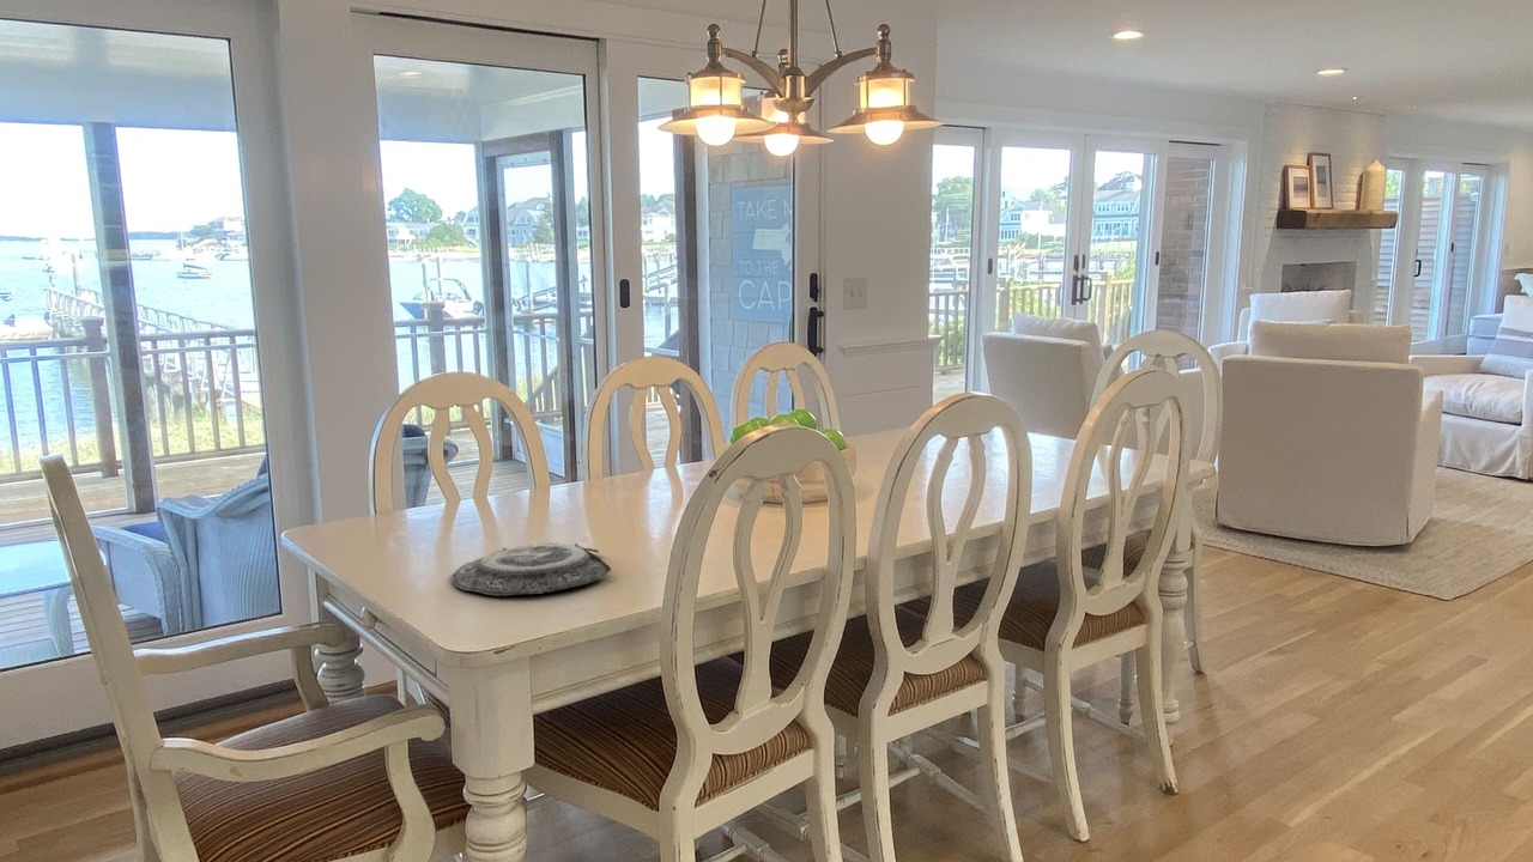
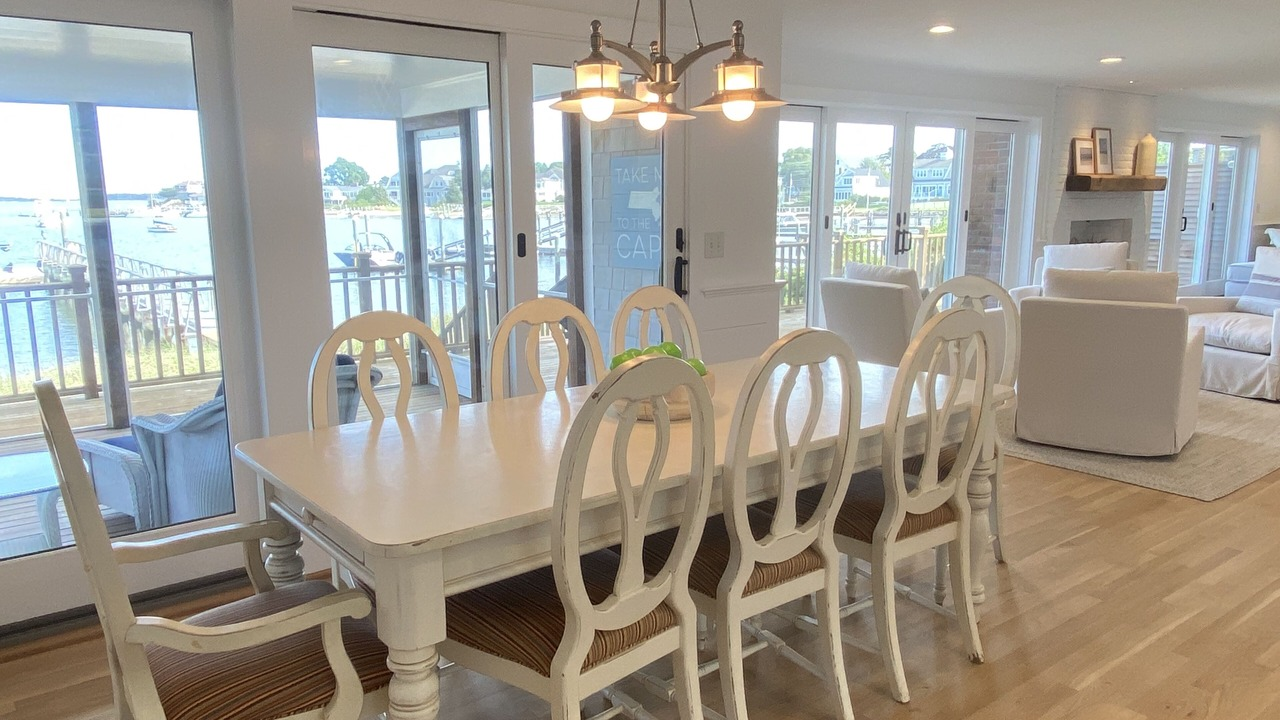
- plate (534, 561)
